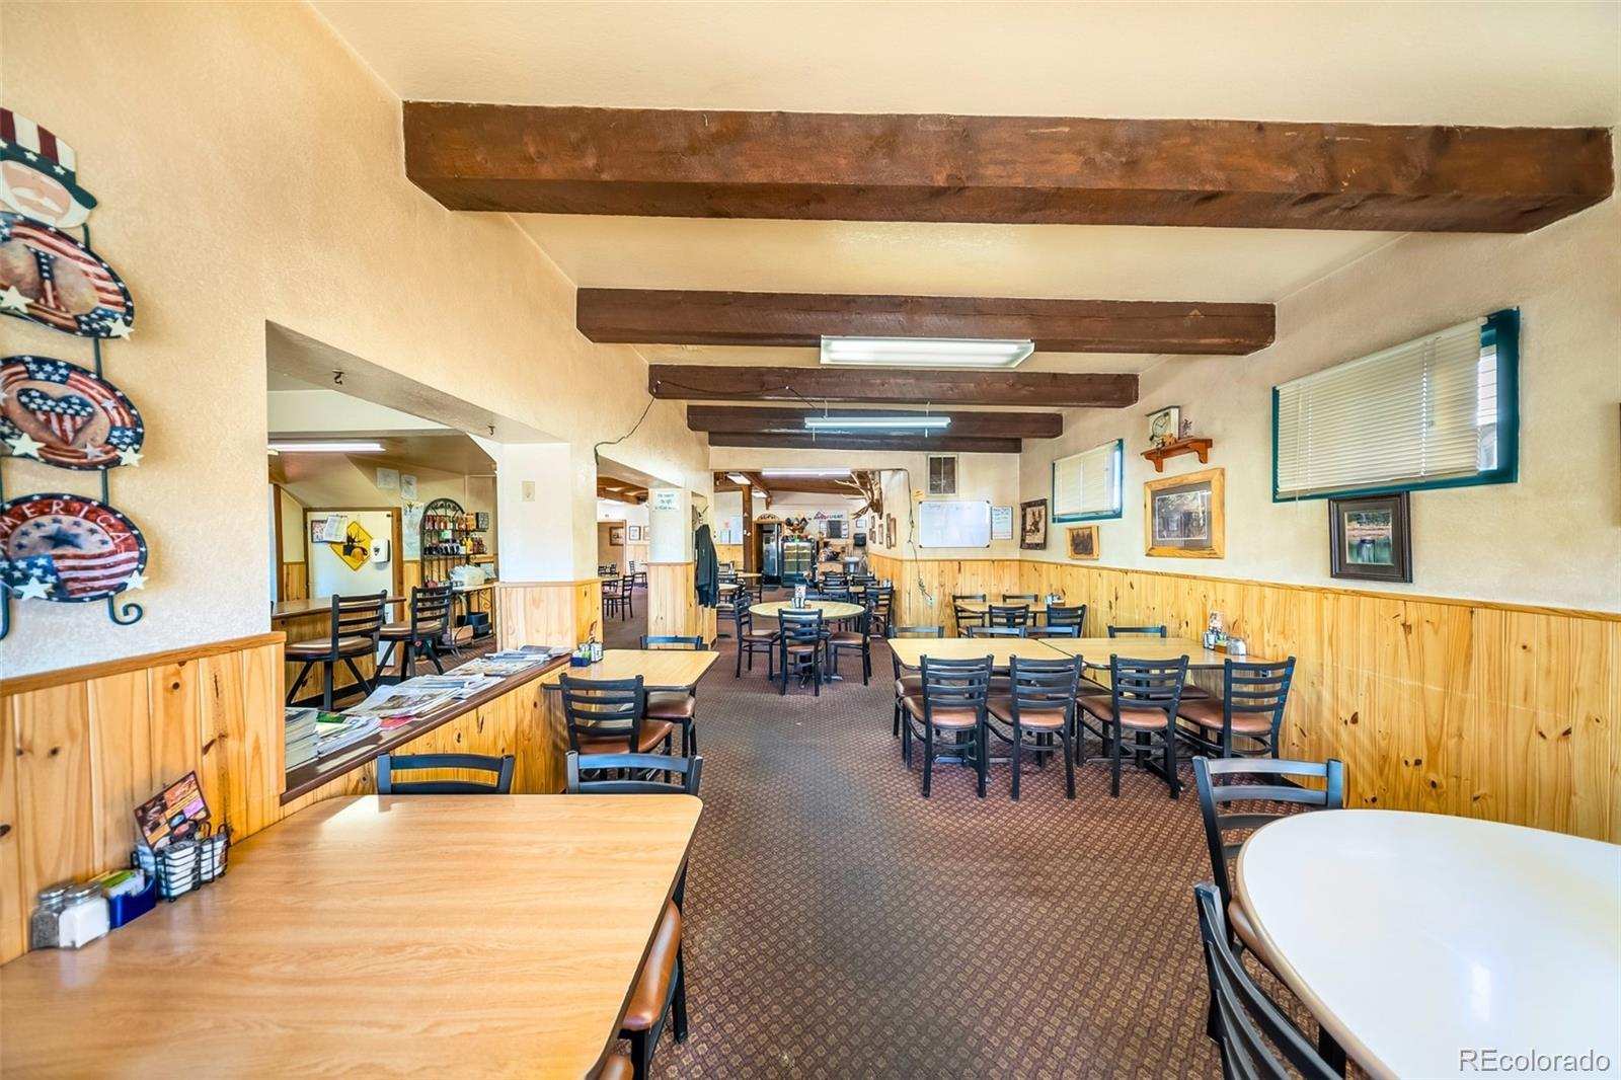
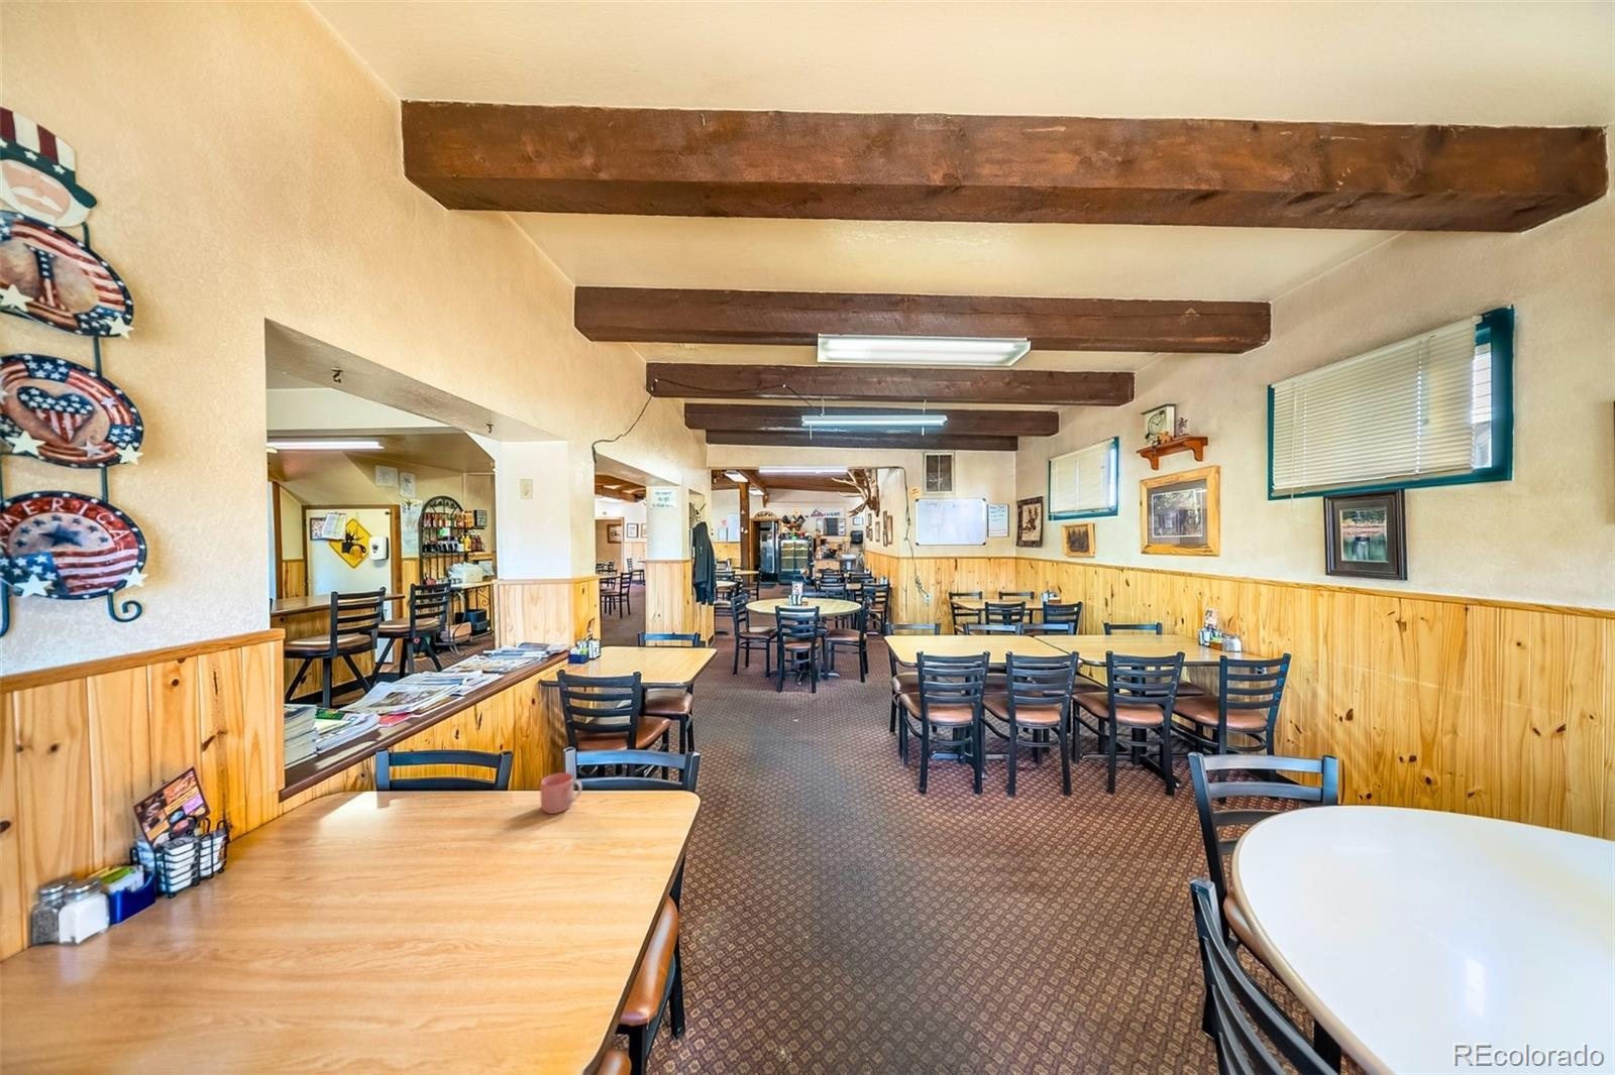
+ mug (562, 793)
